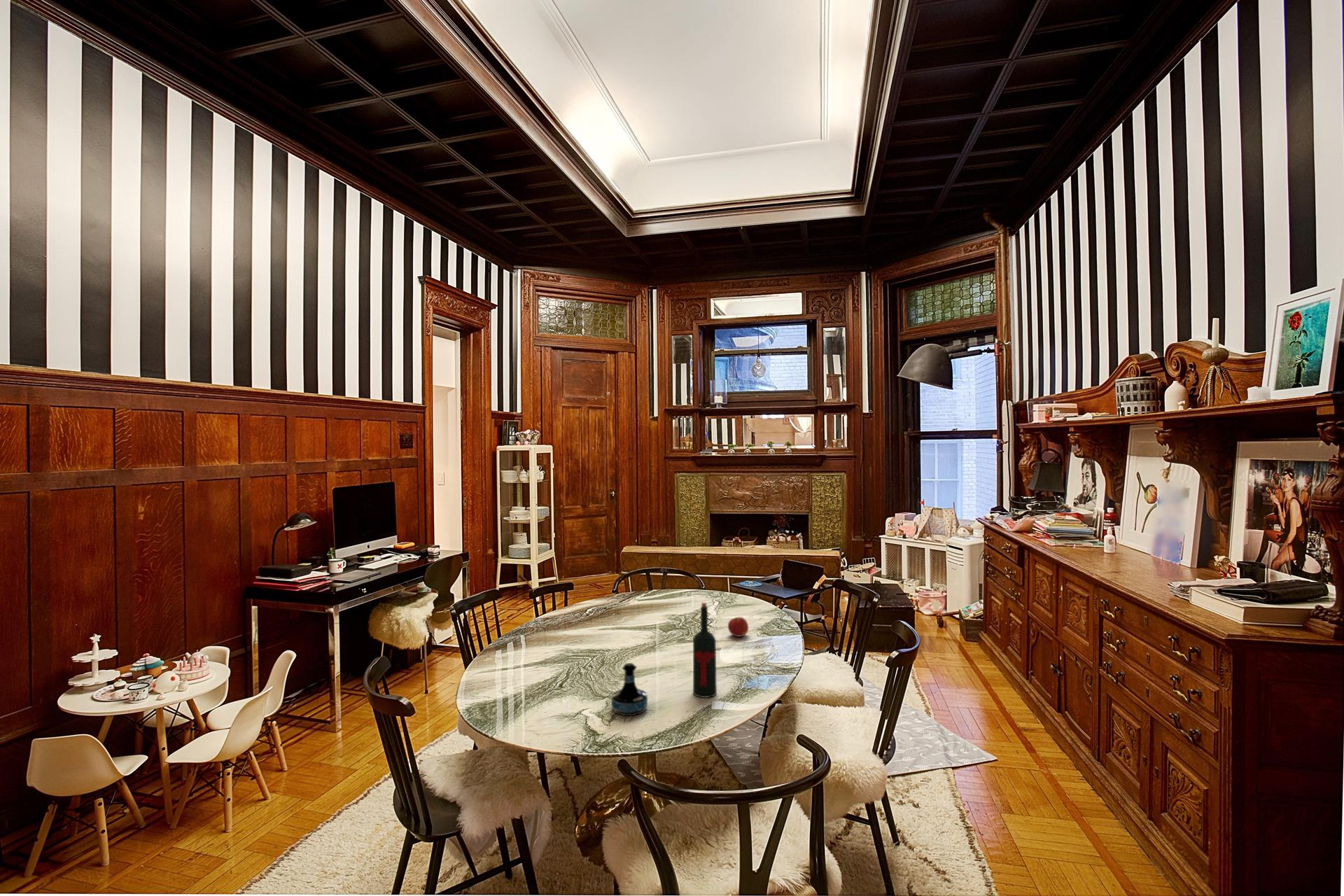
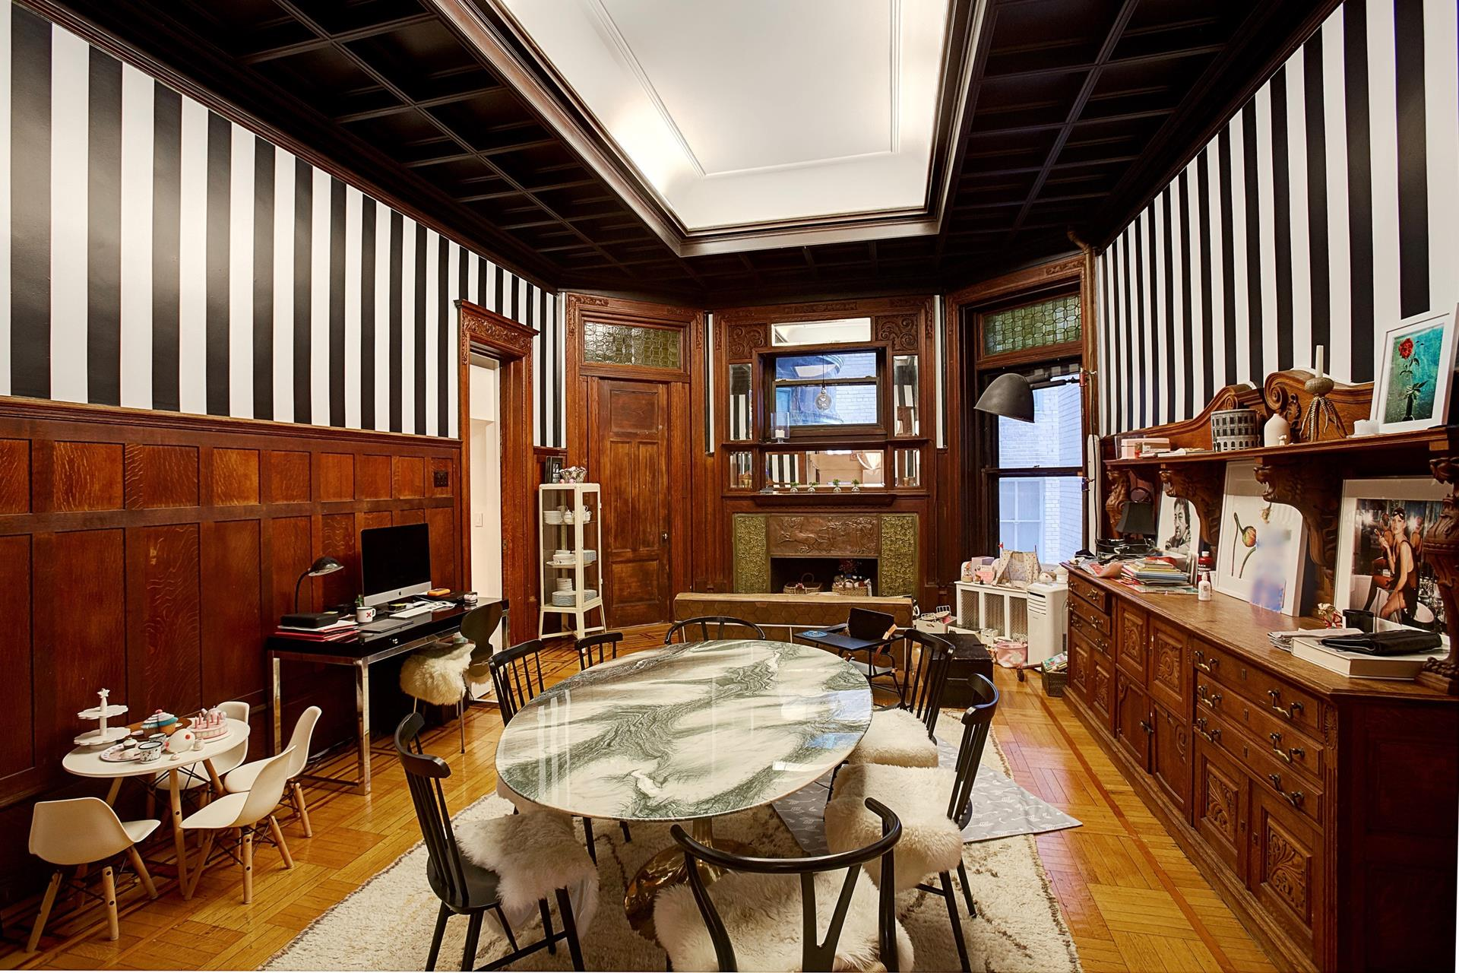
- apple (738, 626)
- tequila bottle (629, 686)
- wine bottle (704, 649)
